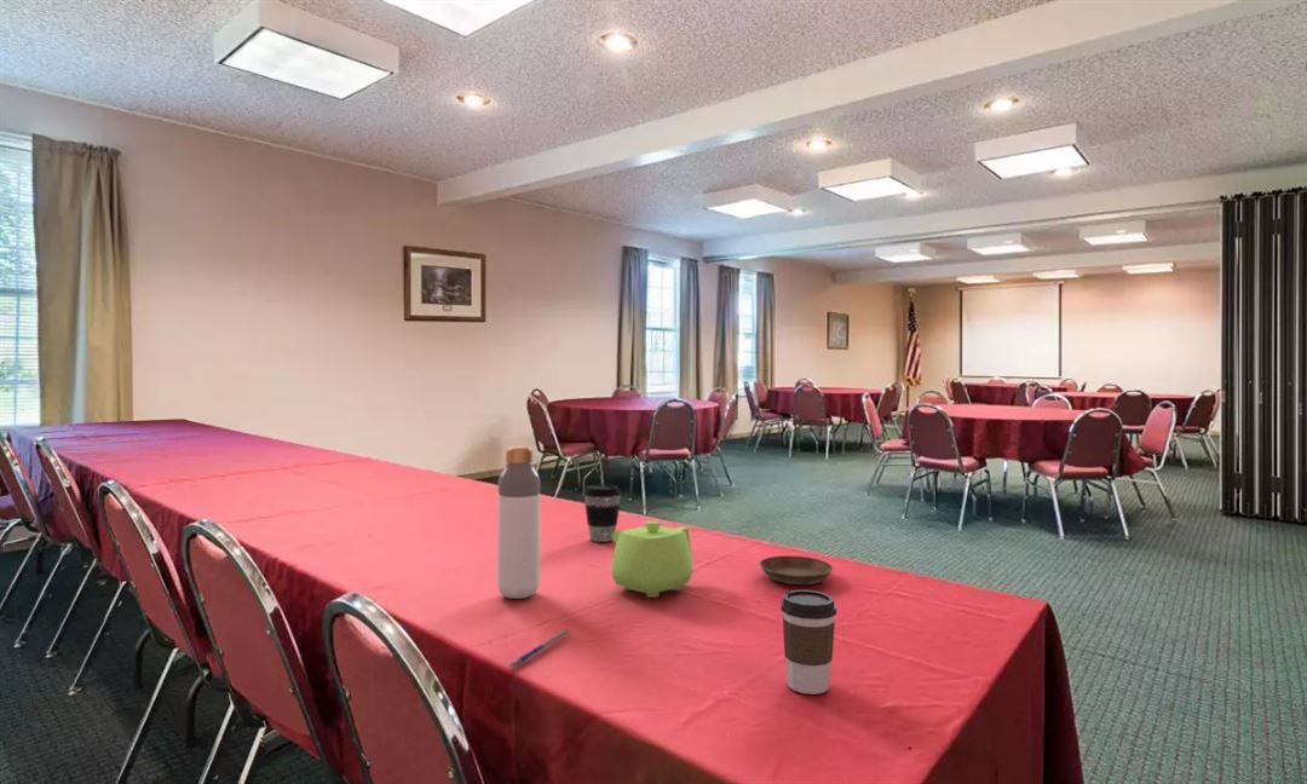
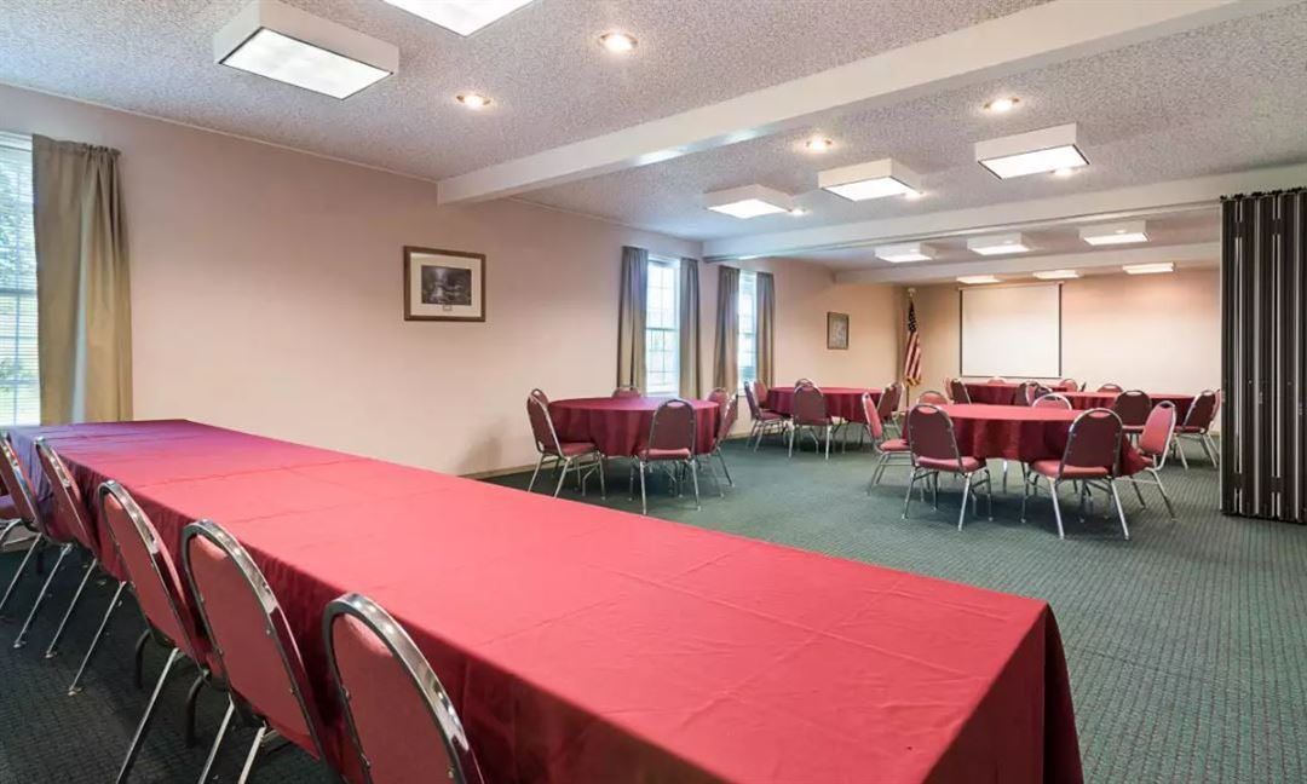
- bottle (518, 520)
- coffee cup (807, 641)
- coffee cup (601, 512)
- saucer (795, 571)
- teapot (649, 550)
- pen (541, 646)
